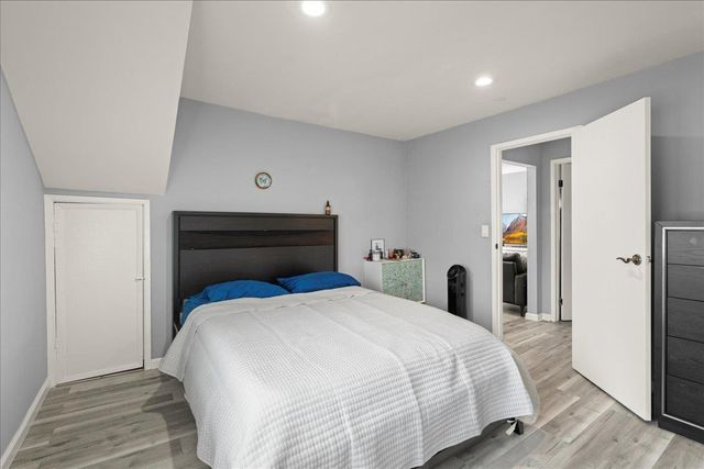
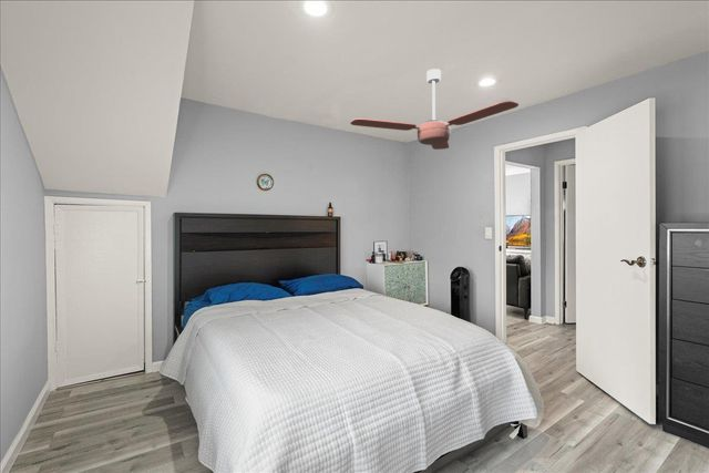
+ ceiling fan (432, 111)
